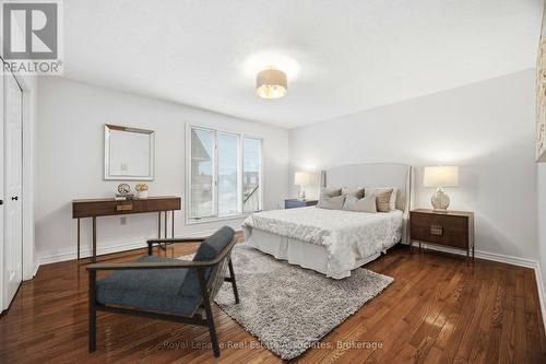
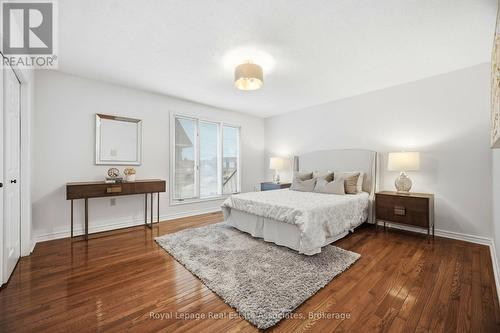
- armchair (175, 277)
